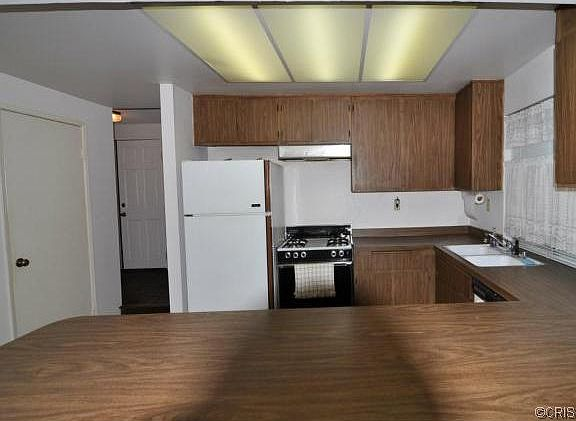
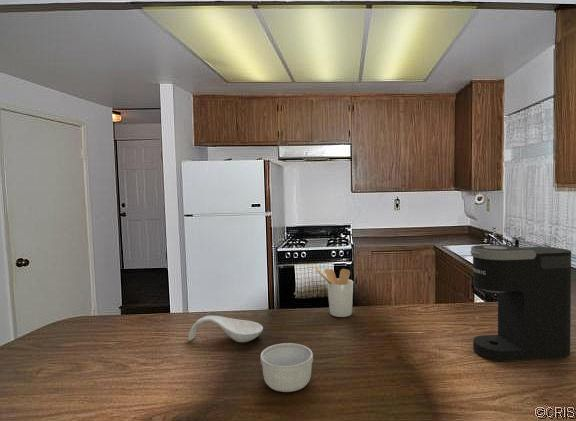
+ coffee maker (519, 299)
+ spoon rest (226, 328)
+ ramekin (287, 367)
+ utensil holder (333, 290)
